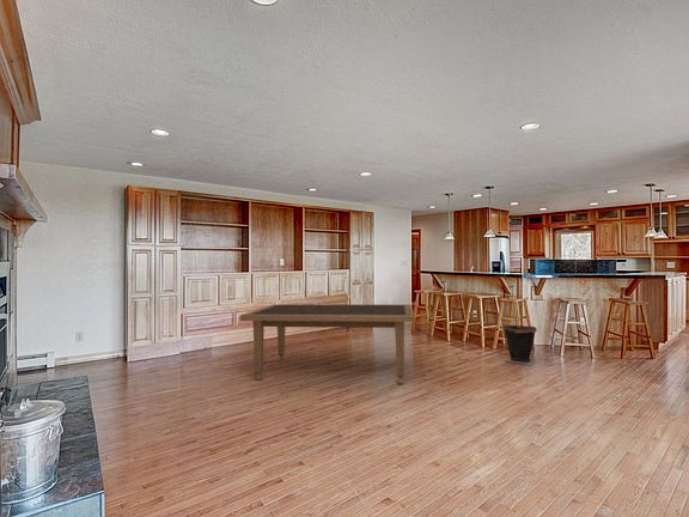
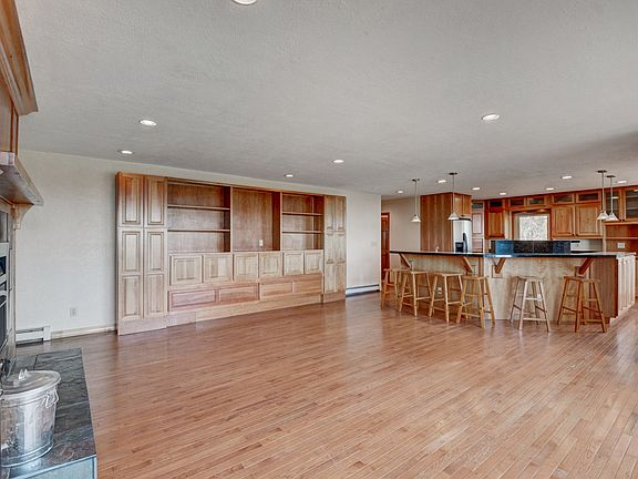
- dining table (339, 327)
- waste bin (519, 342)
